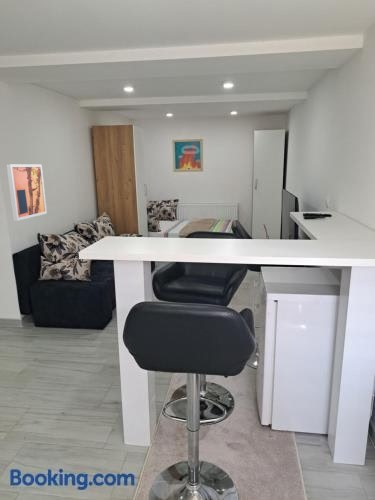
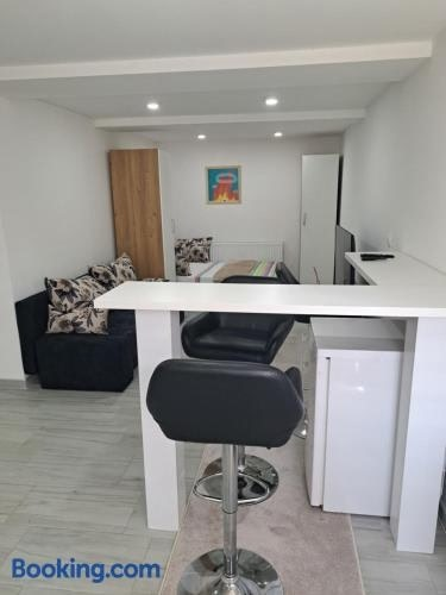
- wall art (28, 191)
